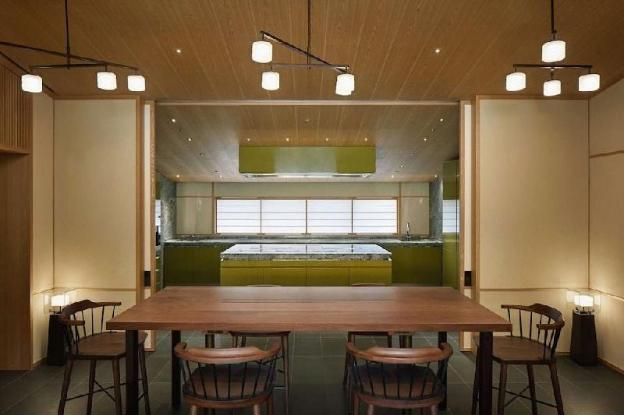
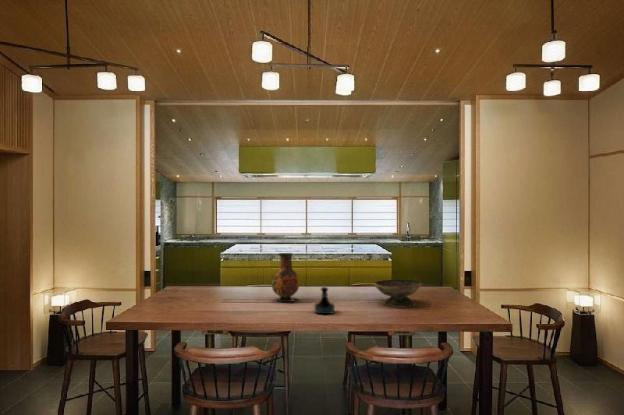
+ decorative bowl (397, 292)
+ tequila bottle (324, 299)
+ vase (285, 276)
